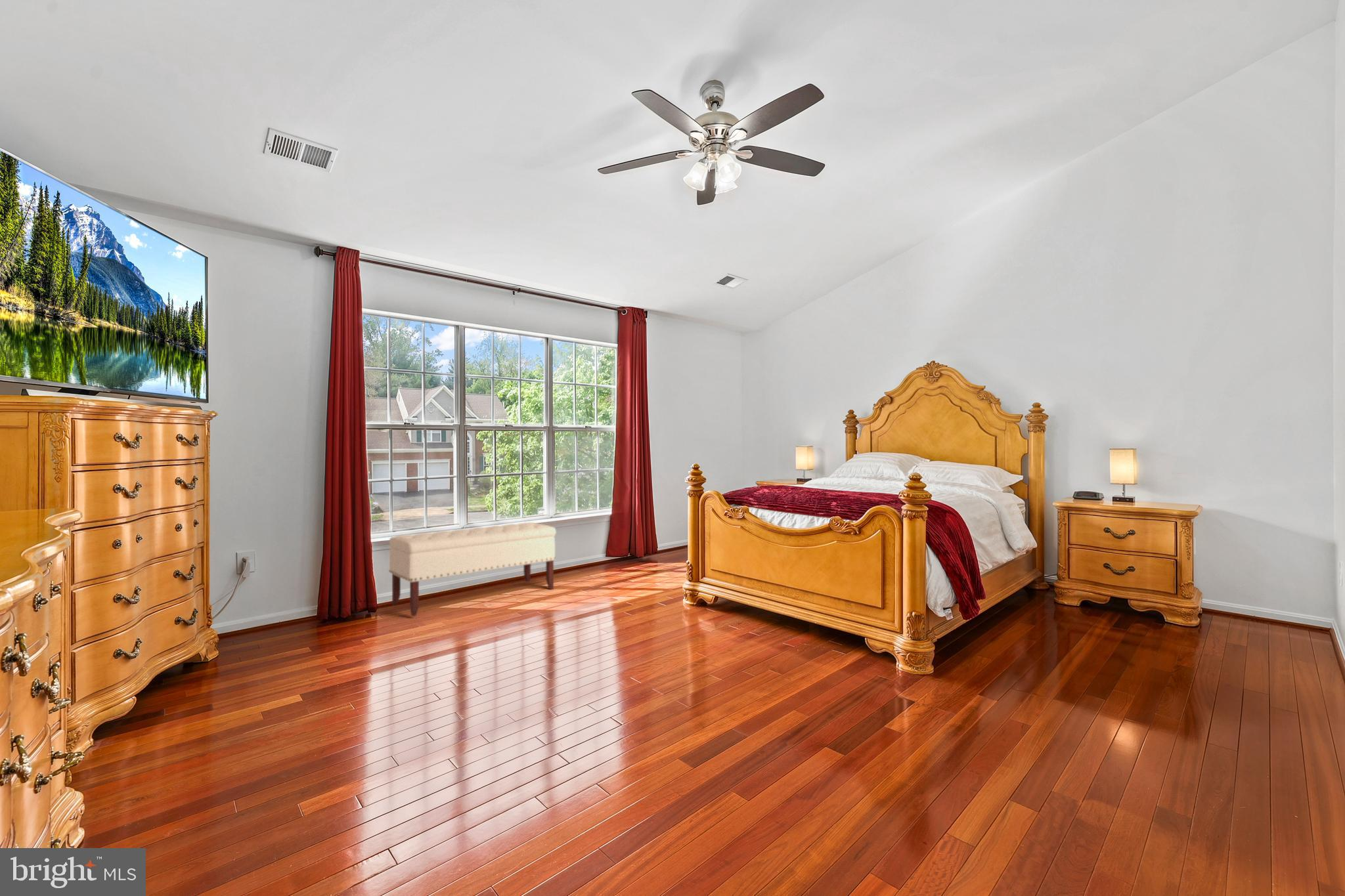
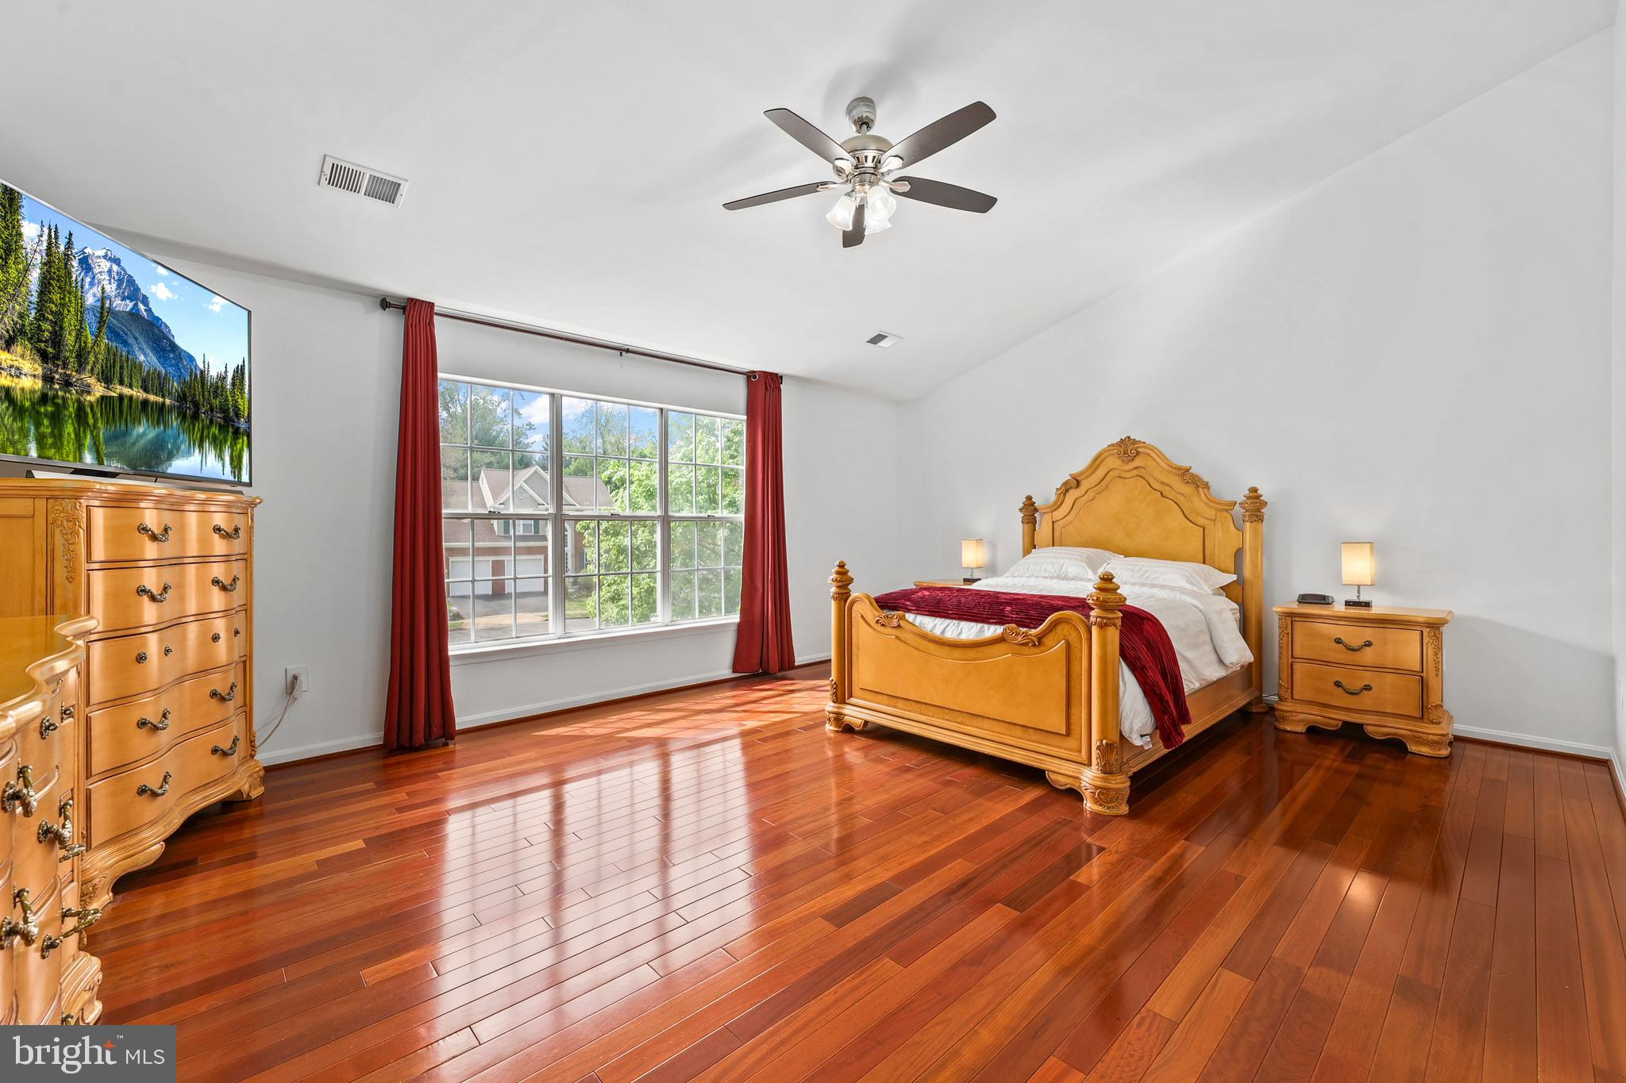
- bench (477, 563)
